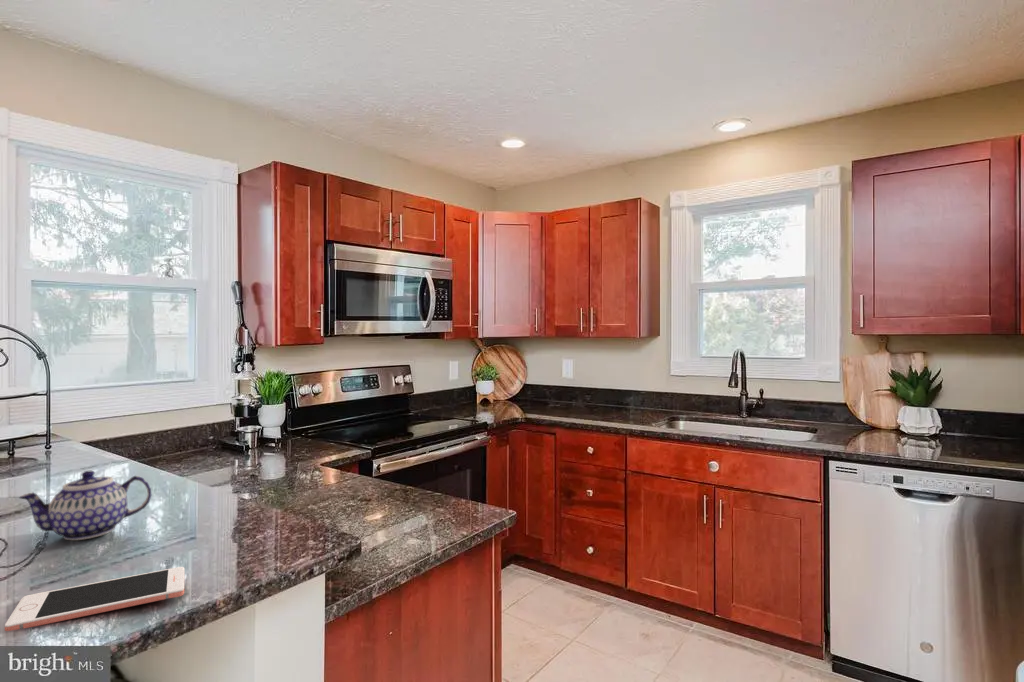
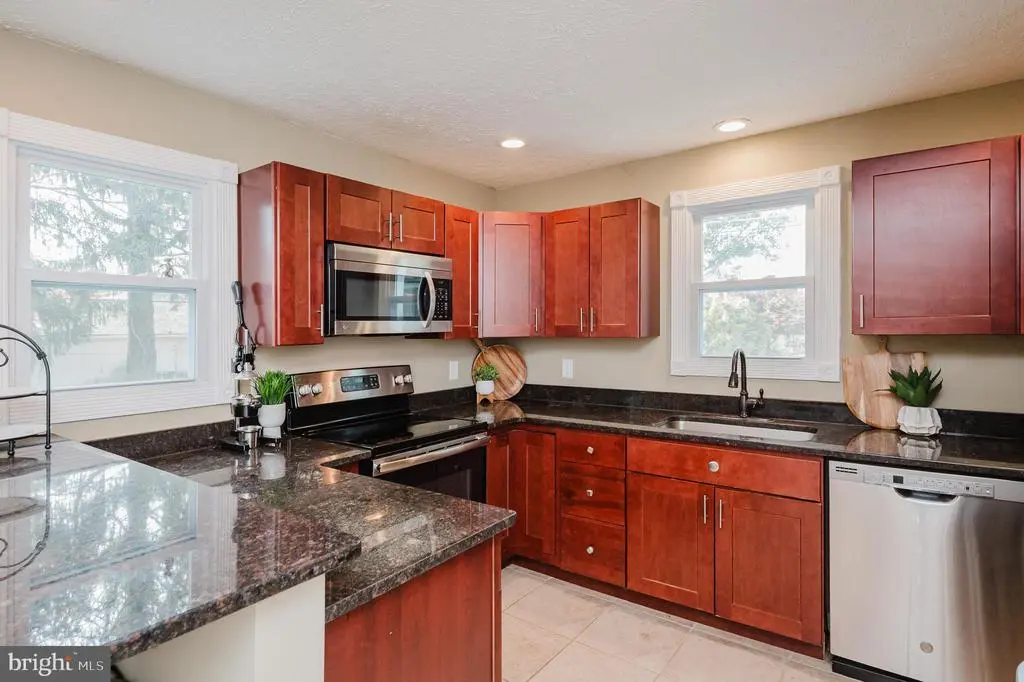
- teapot (89, 501)
- cell phone (104, 596)
